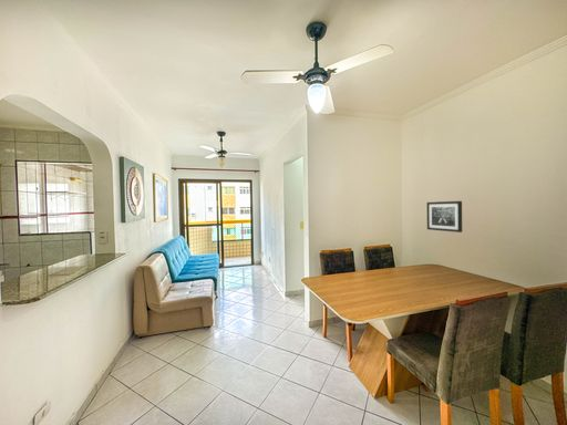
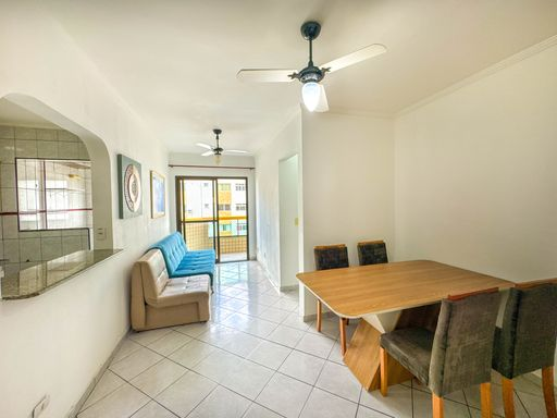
- wall art (443, 216)
